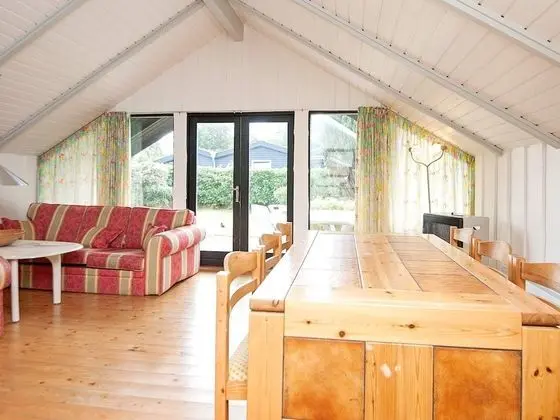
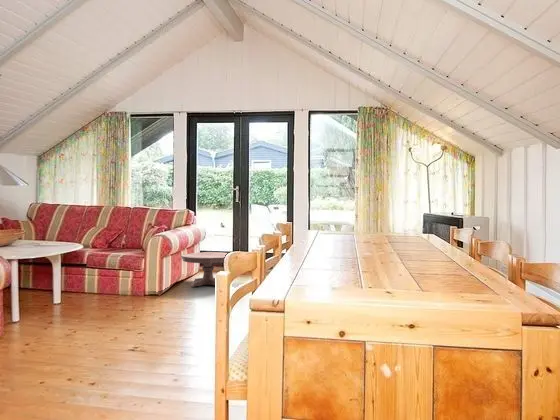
+ side table (208, 269)
